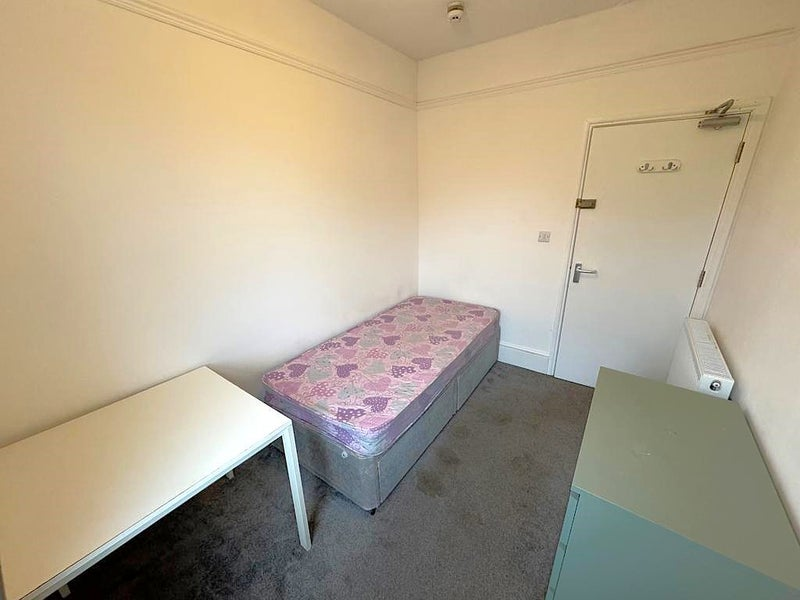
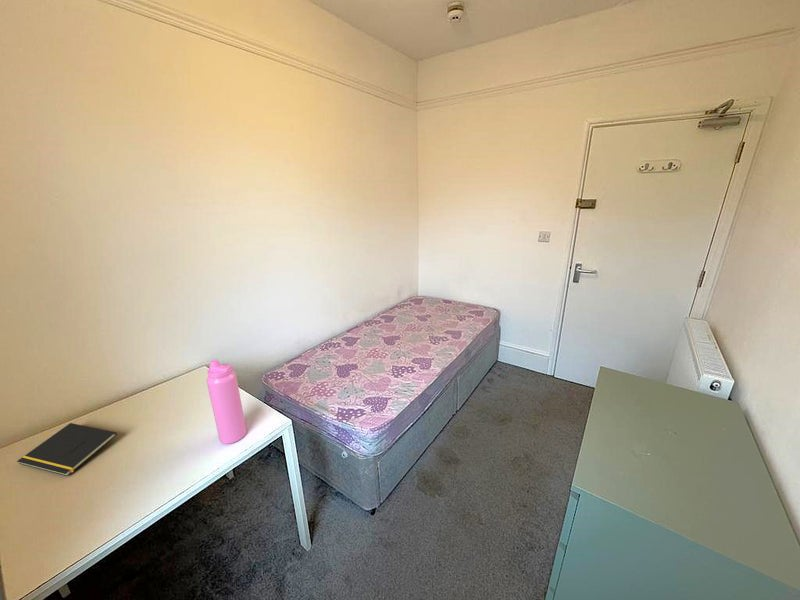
+ water bottle (226, 400)
+ notepad (69, 447)
